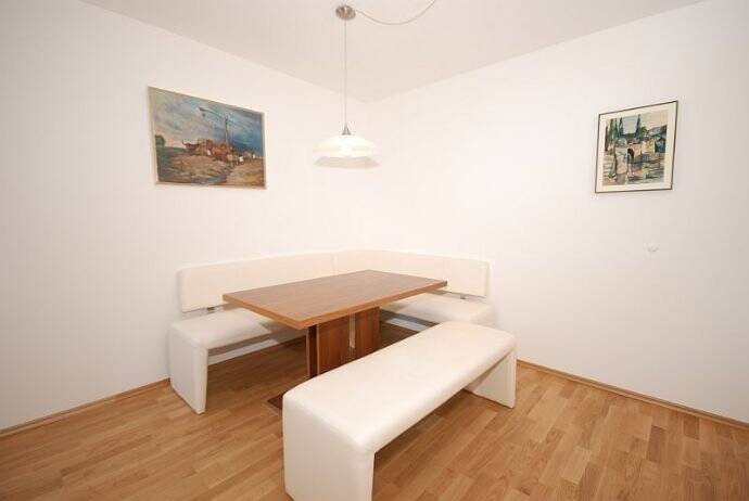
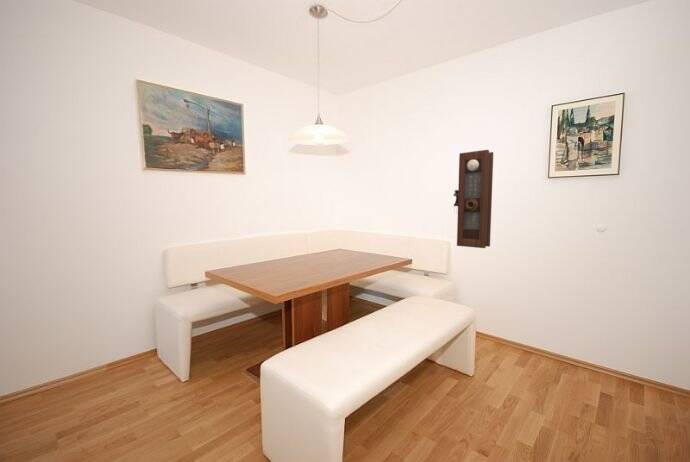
+ pendulum clock (470, 200)
